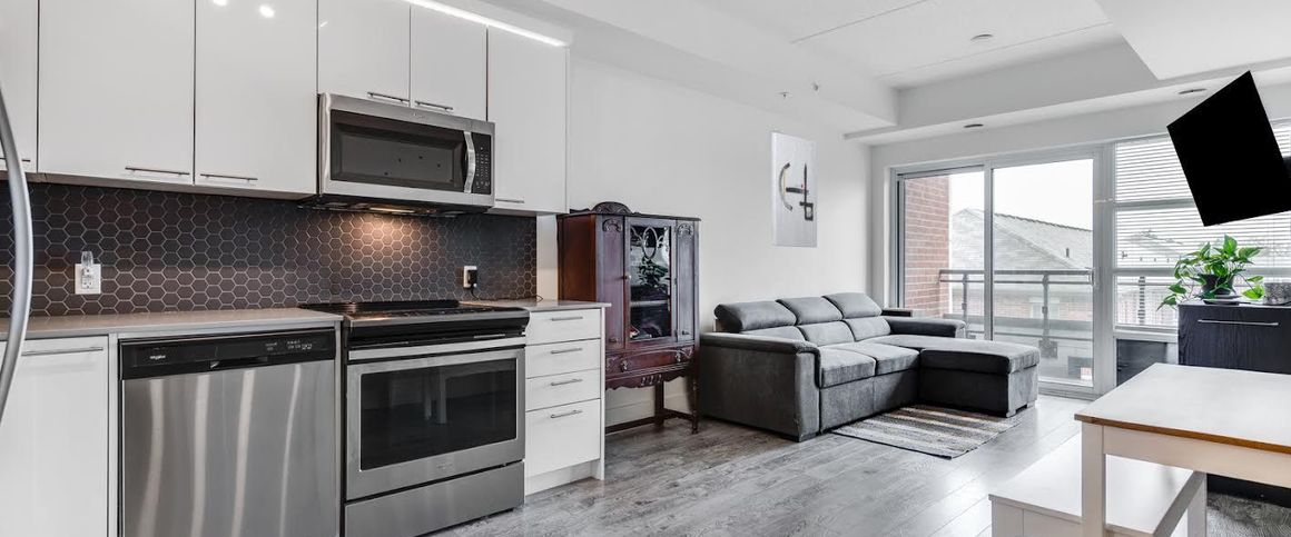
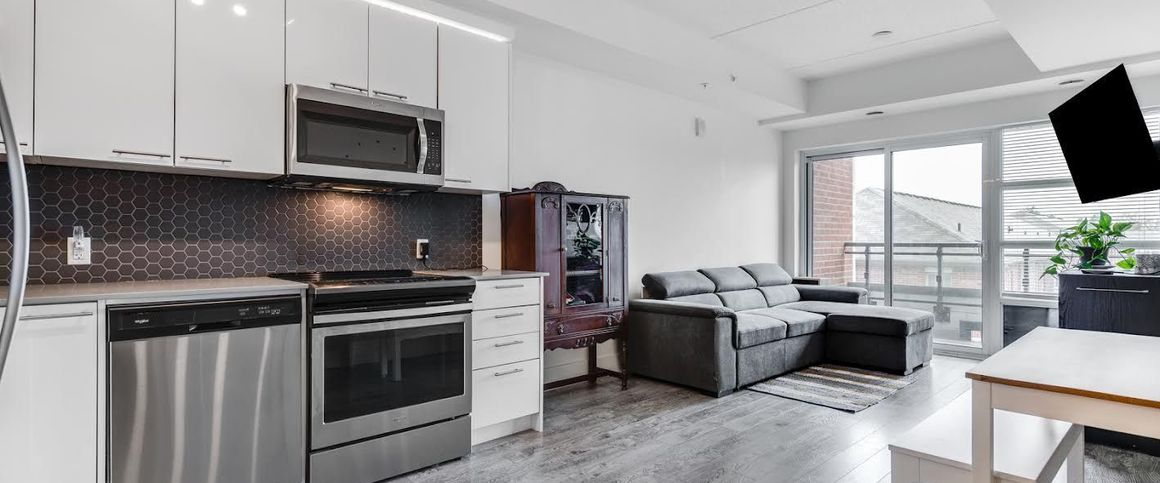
- wall art (795, 191)
